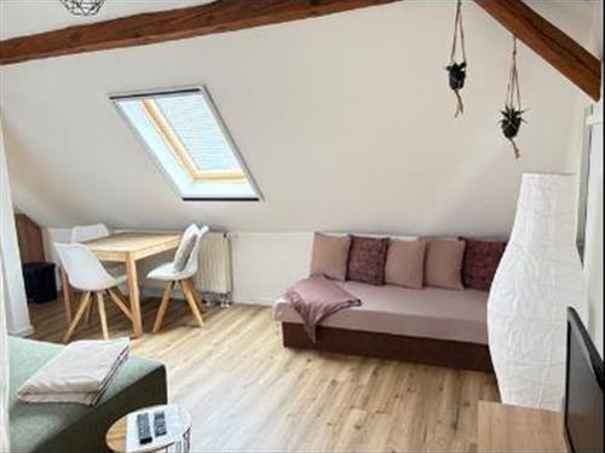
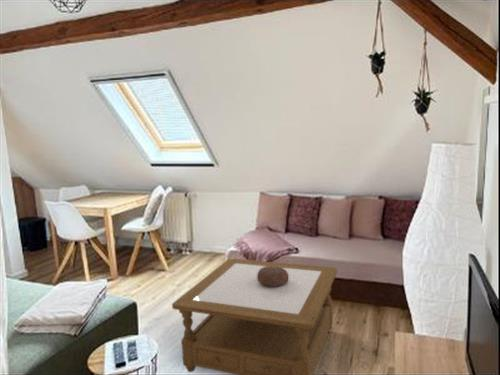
+ coffee table (263, 317)
+ decorative bowl (272, 274)
